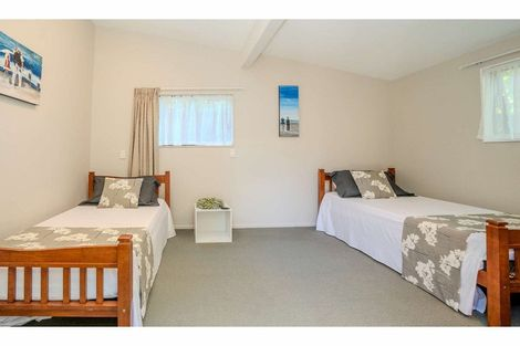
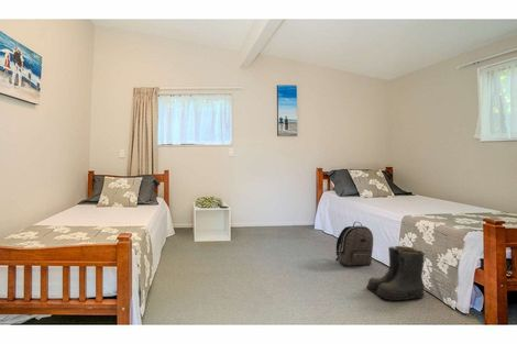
+ boots (395, 270)
+ backpack (354, 242)
